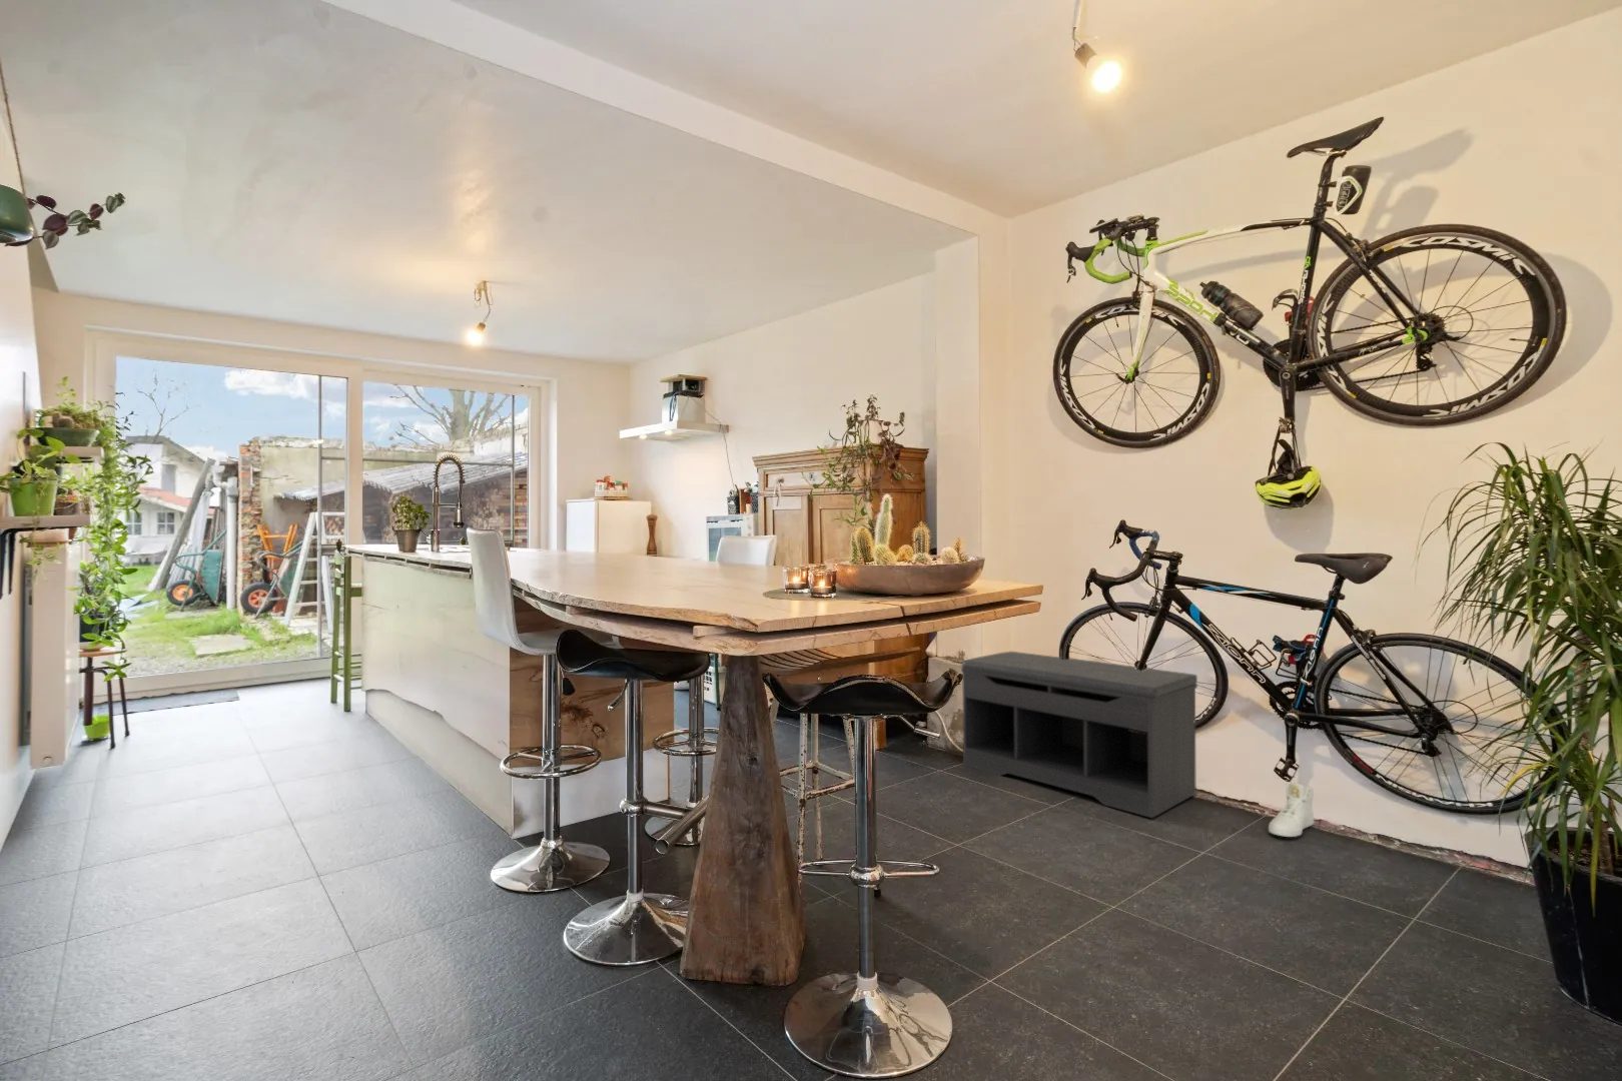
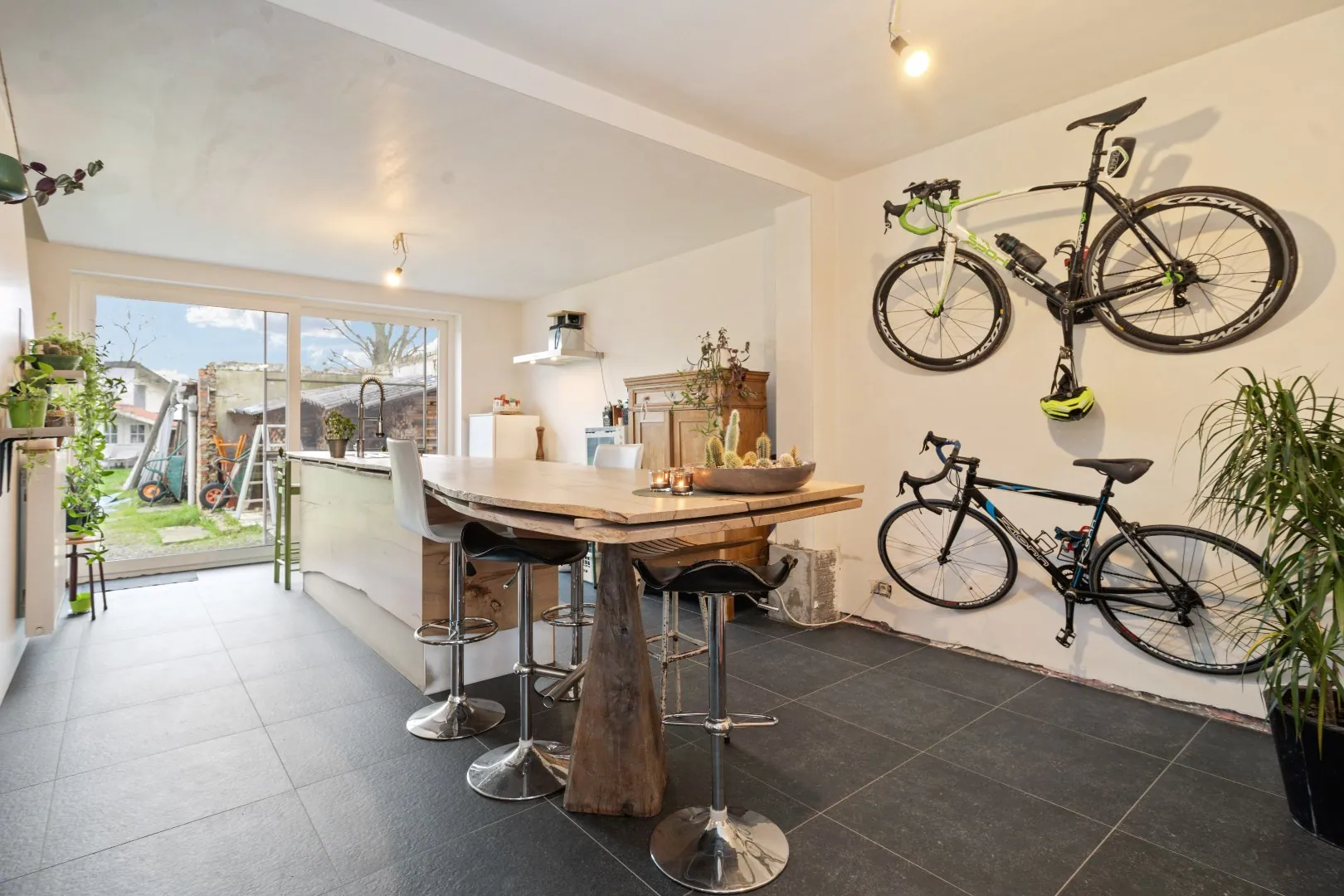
- bench (1073, 723)
- sneaker (1290, 806)
